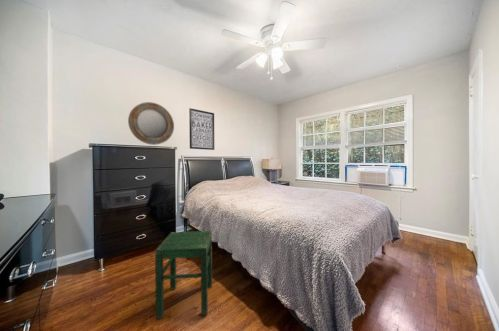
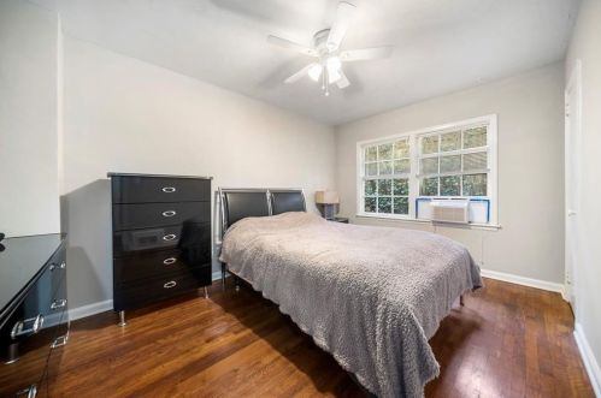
- stool (187, 274)
- home mirror (152, 123)
- wall art (202, 130)
